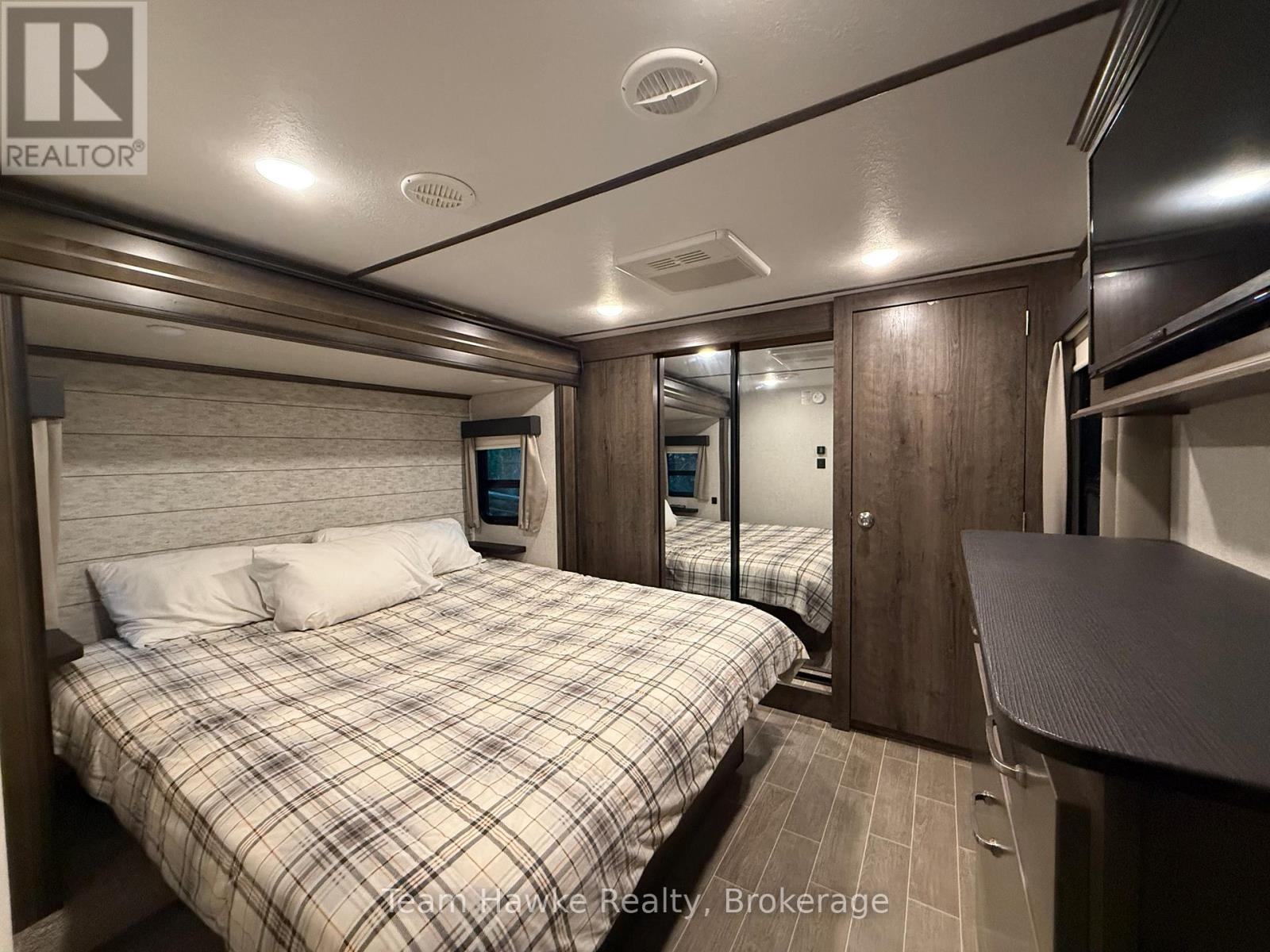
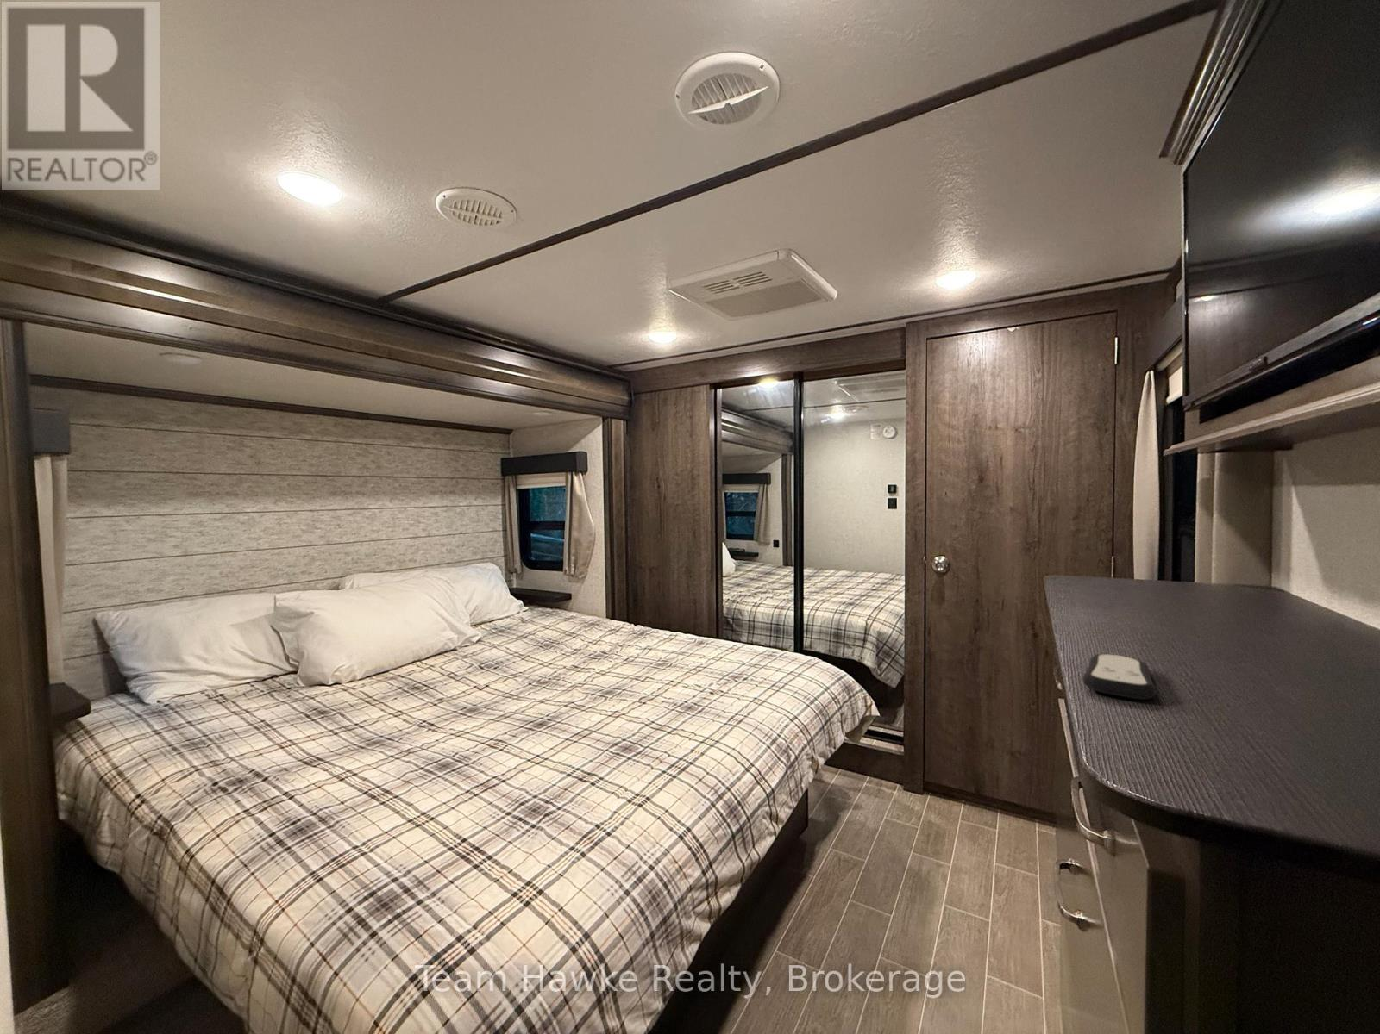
+ remote control (1118, 673)
